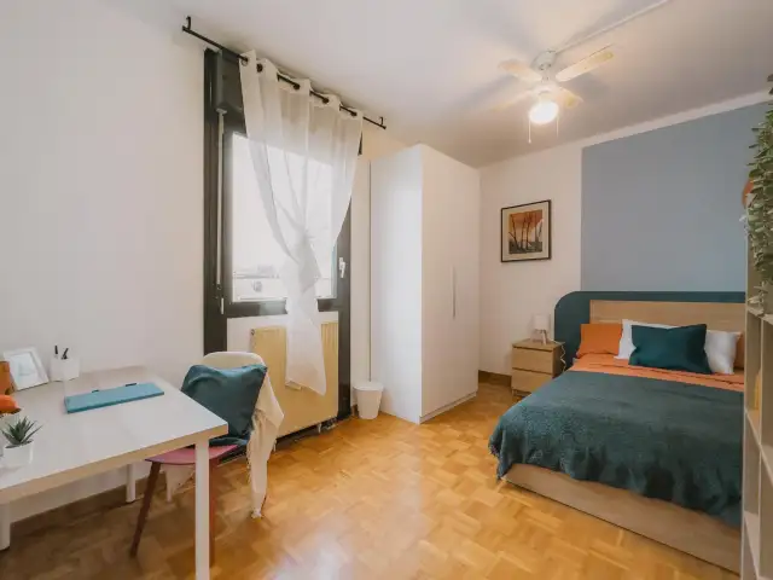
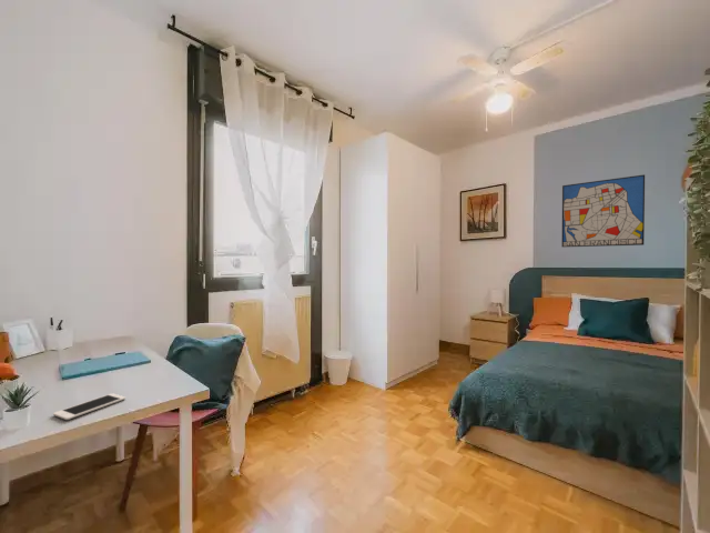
+ wall art (600, 213)
+ cell phone (91, 405)
